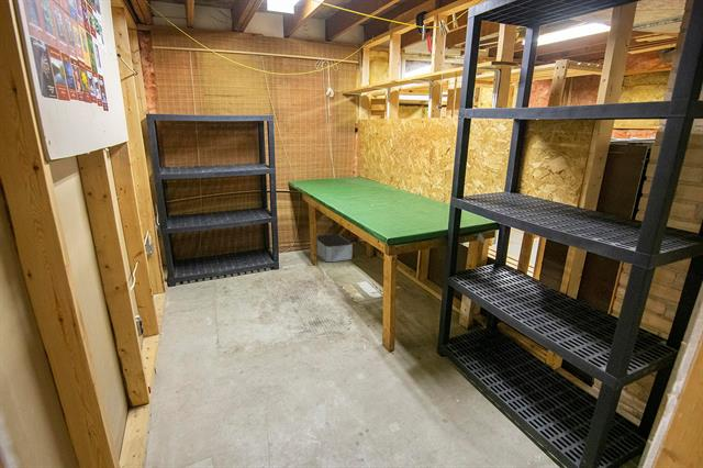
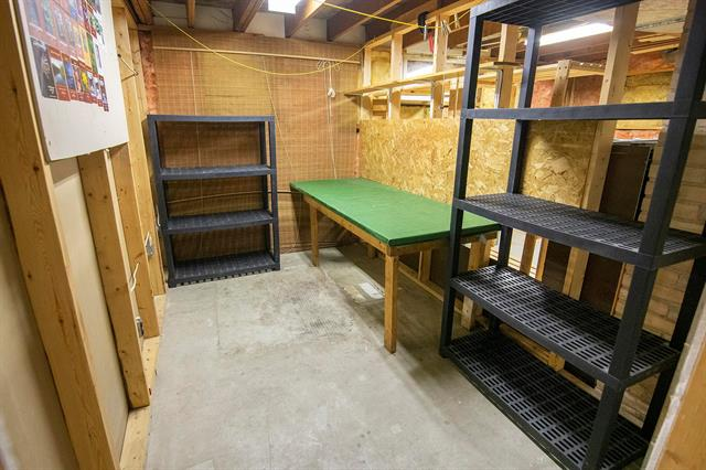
- storage bin (332, 246)
